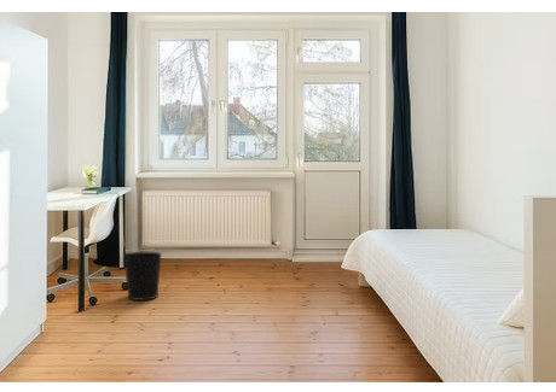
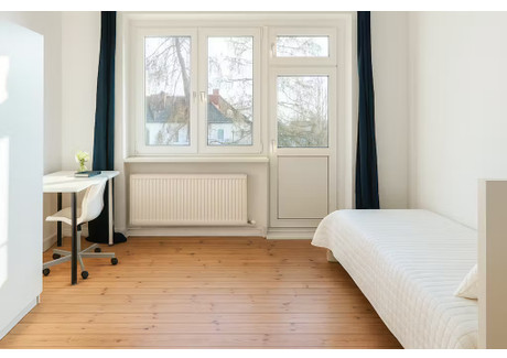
- wastebasket (143, 275)
